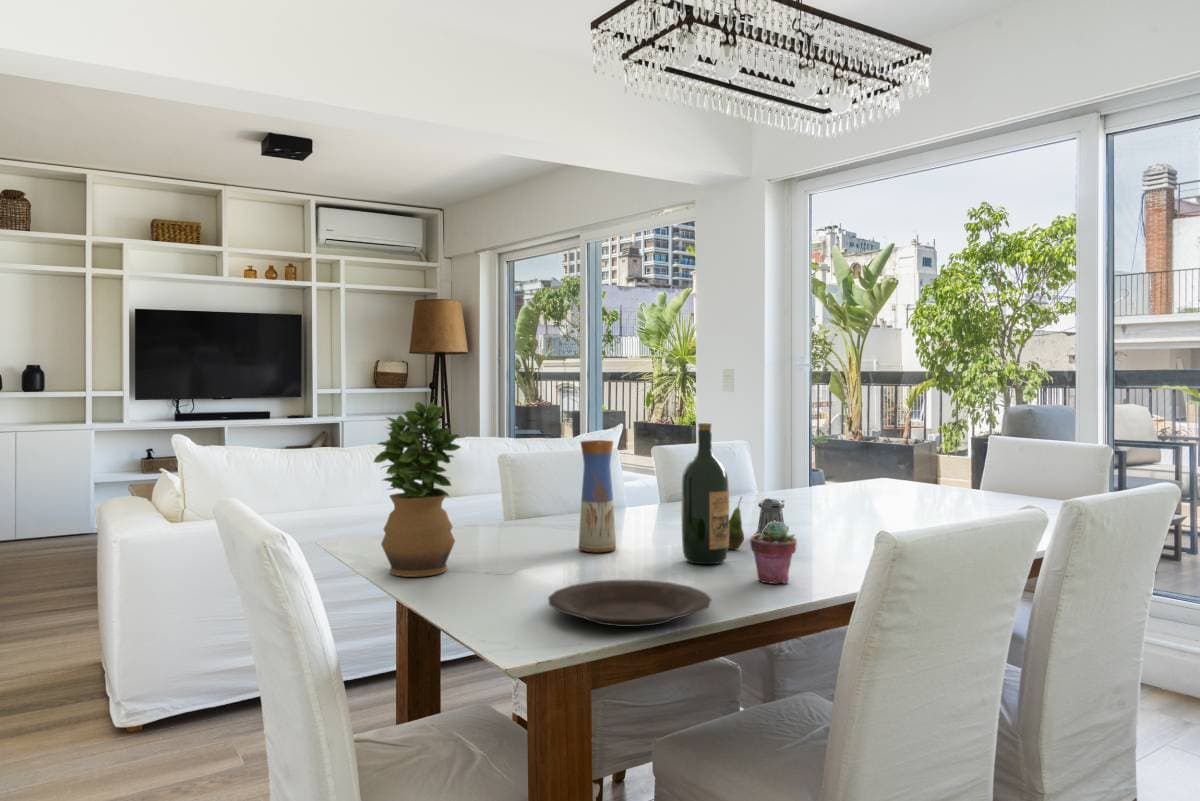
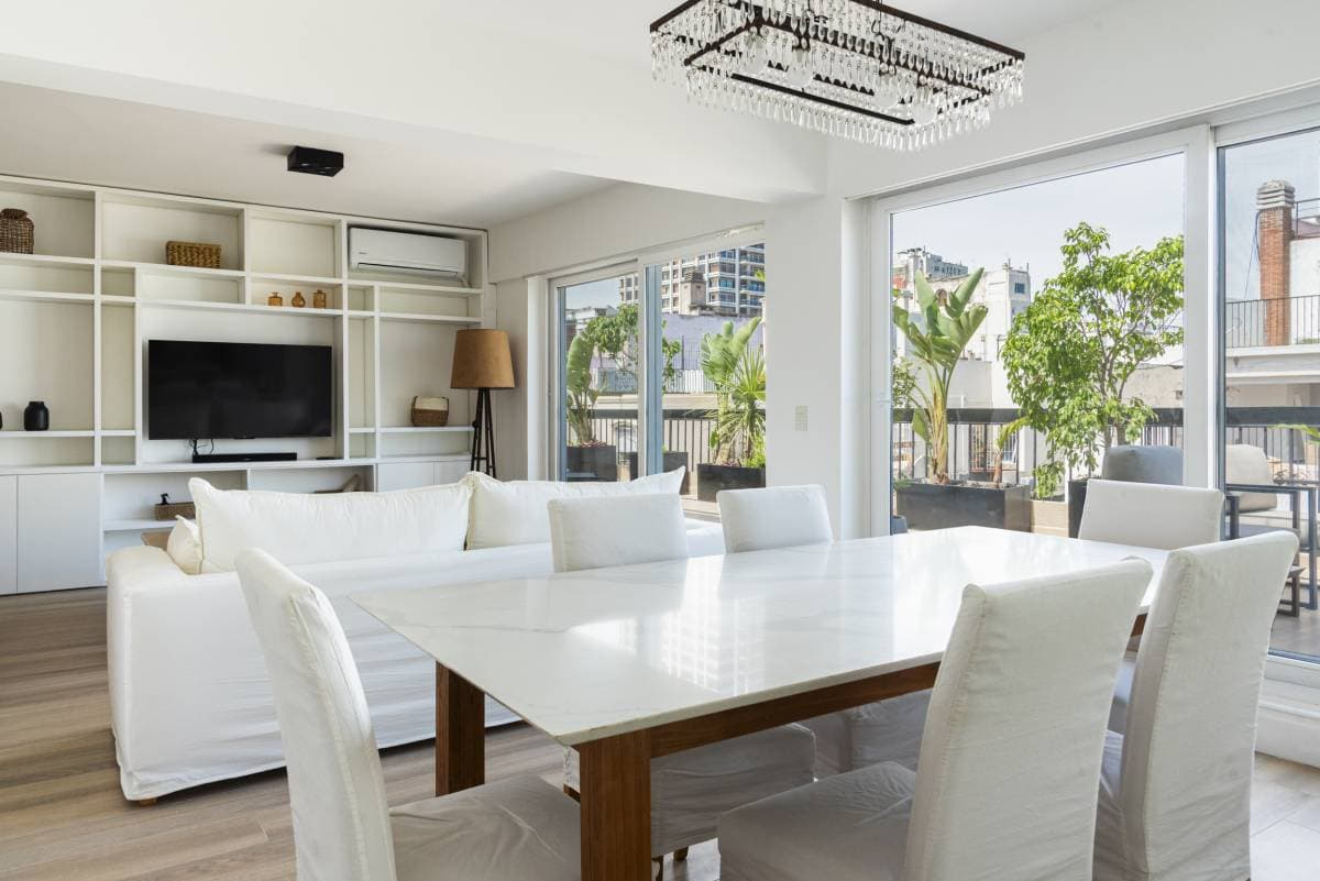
- potted succulent (773, 550)
- potted plant (419, 484)
- fruit (732, 522)
- wine bottle (705, 492)
- plate (629, 605)
- vase (597, 495)
- pepper shaker (773, 517)
